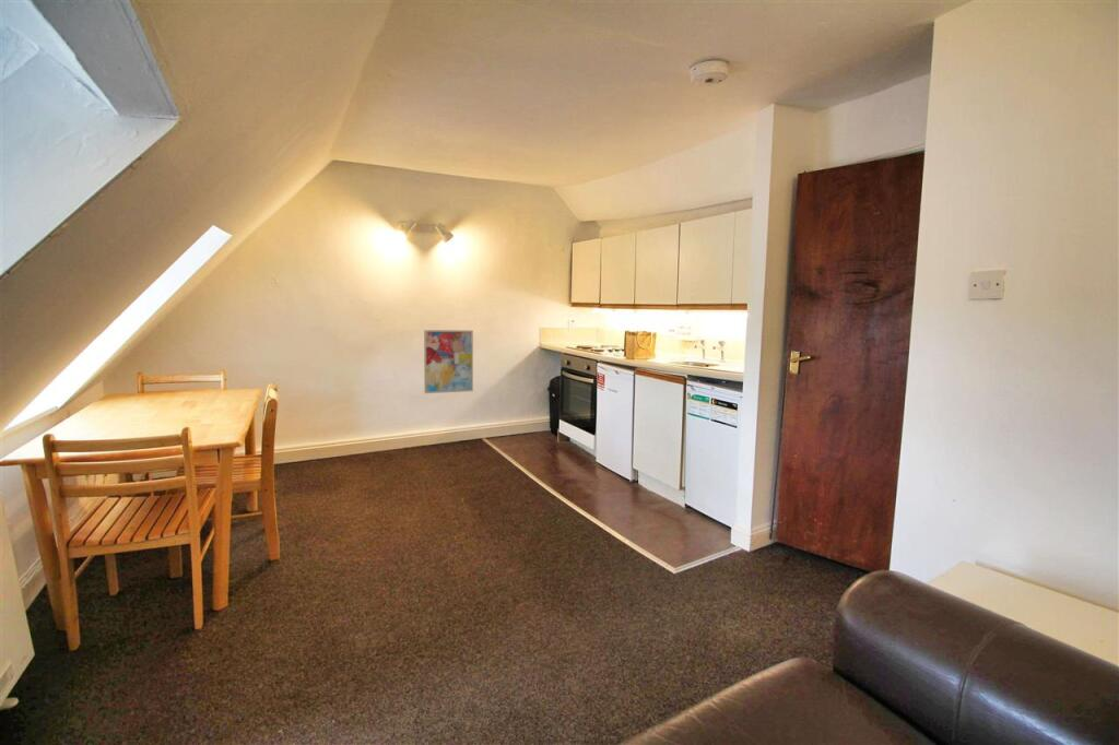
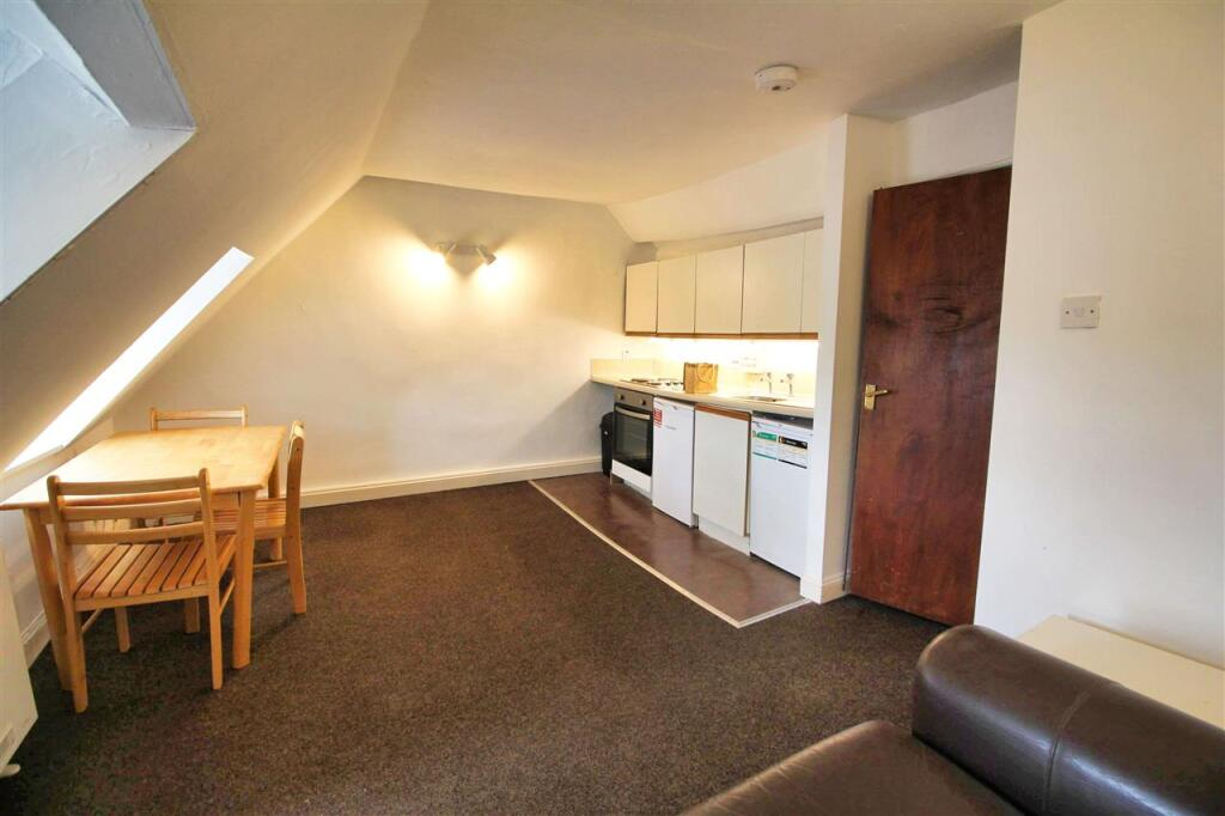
- wall art (448, 360)
